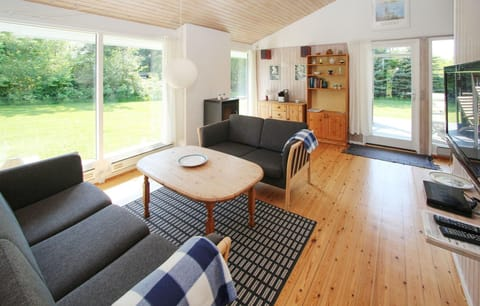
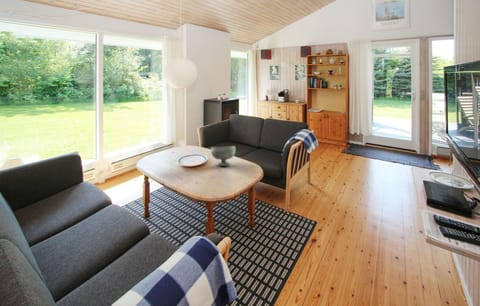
+ decorative bowl (223, 155)
